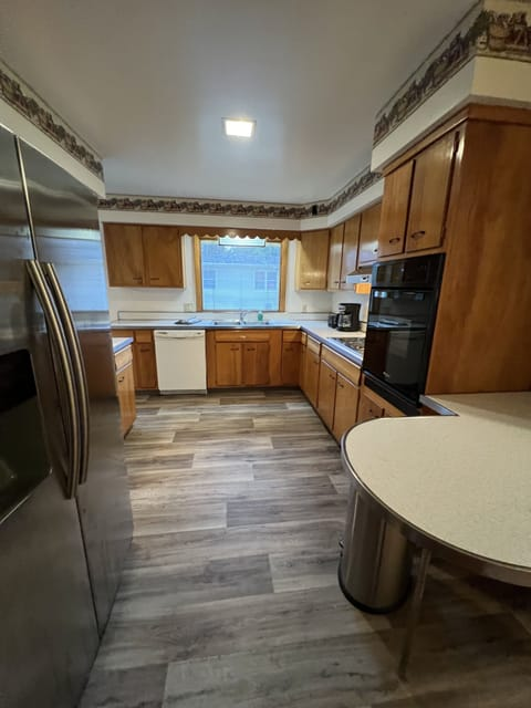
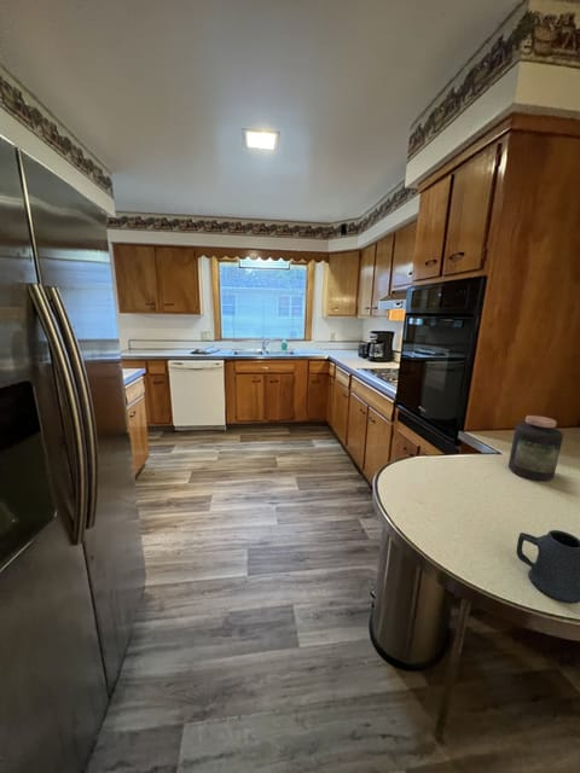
+ mug (551, 558)
+ jar (535, 446)
